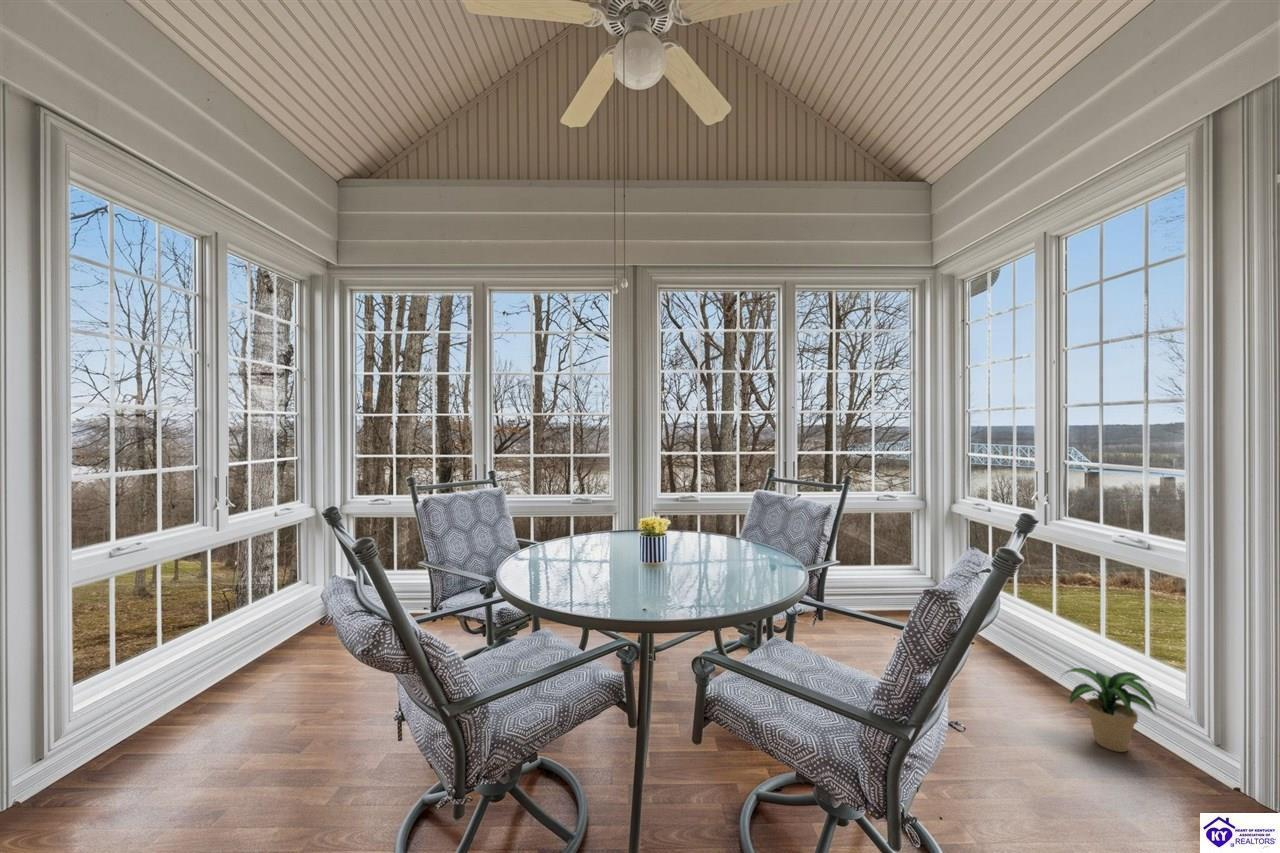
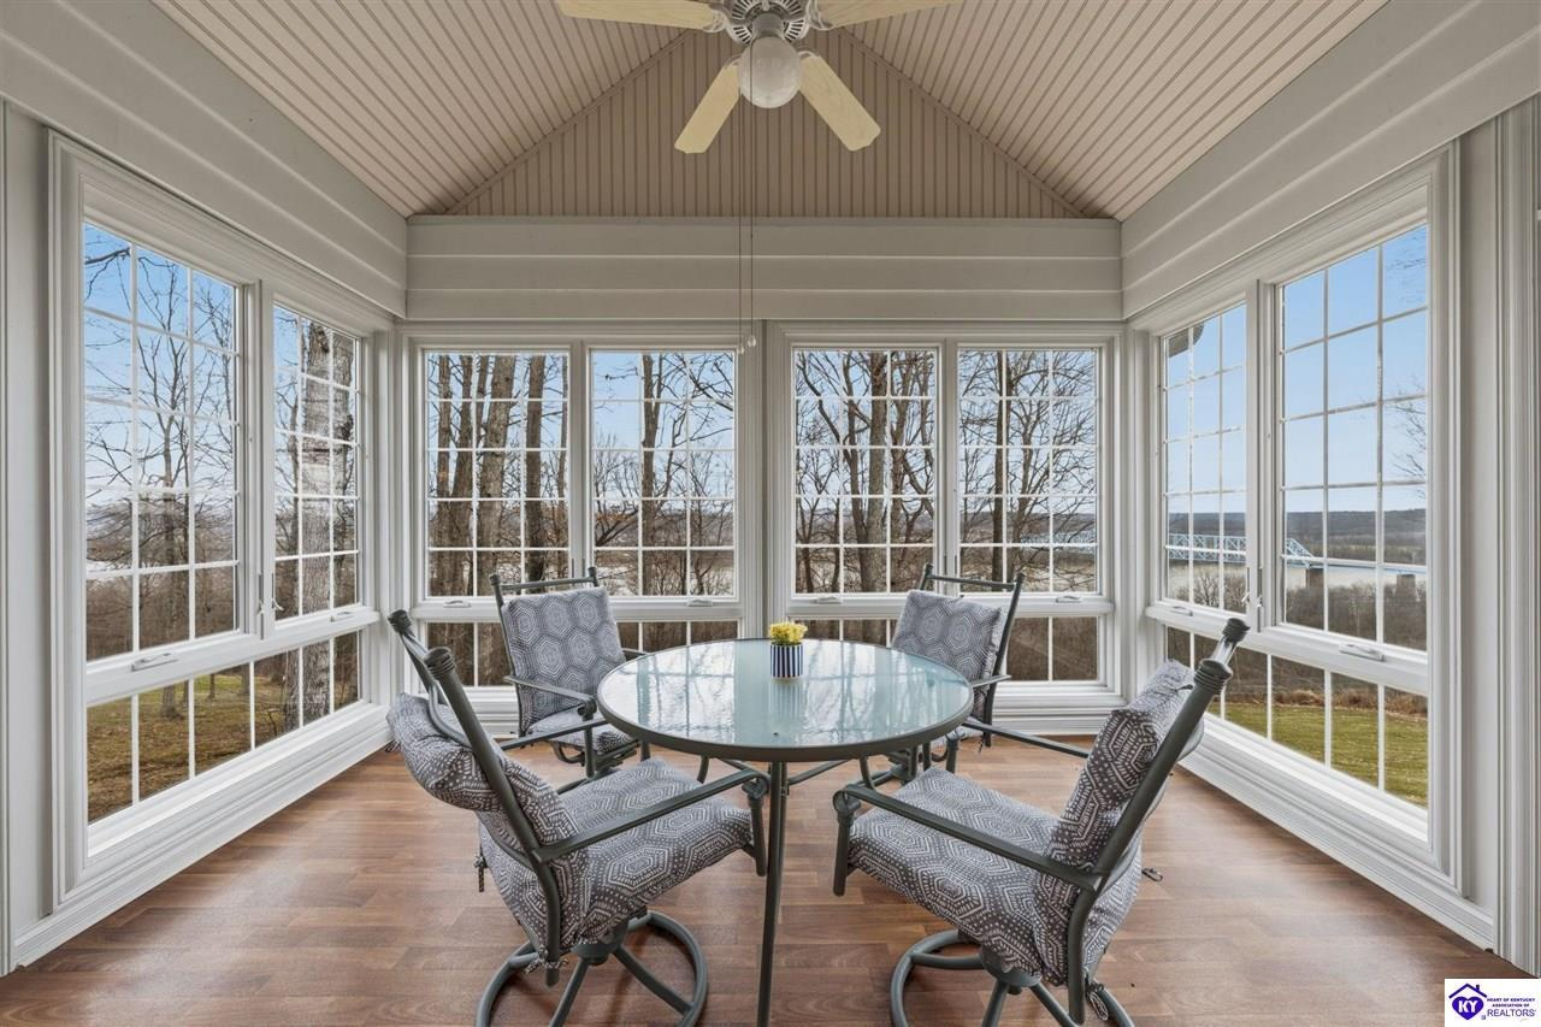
- potted plant (1111, 709)
